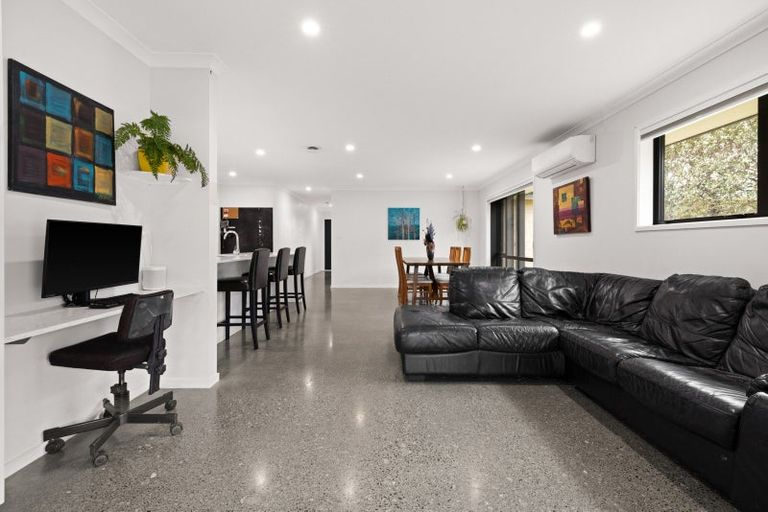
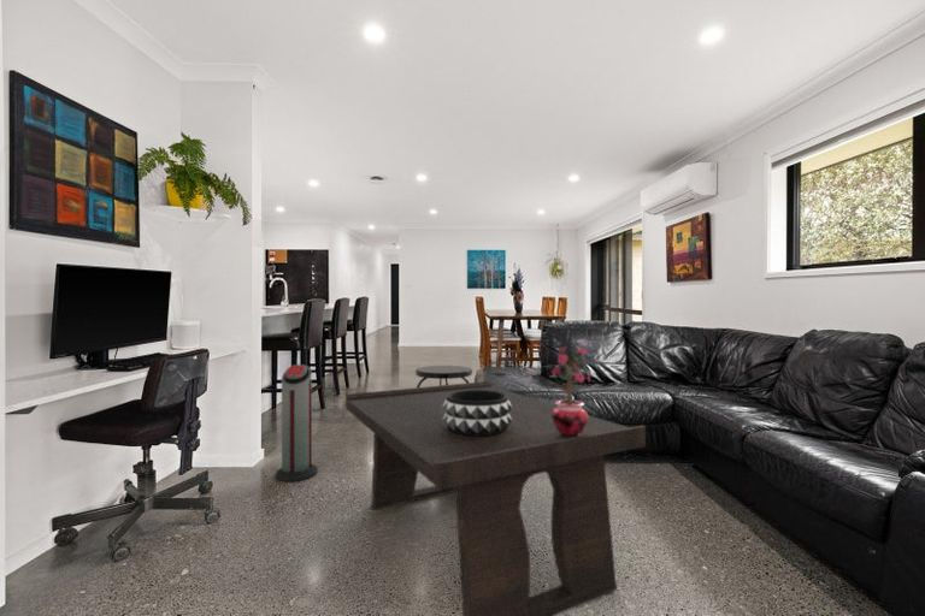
+ side table (440, 385)
+ coffee table (472, 474)
+ air purifier (296, 419)
+ potted plant (567, 389)
+ decorative bowl (477, 410)
